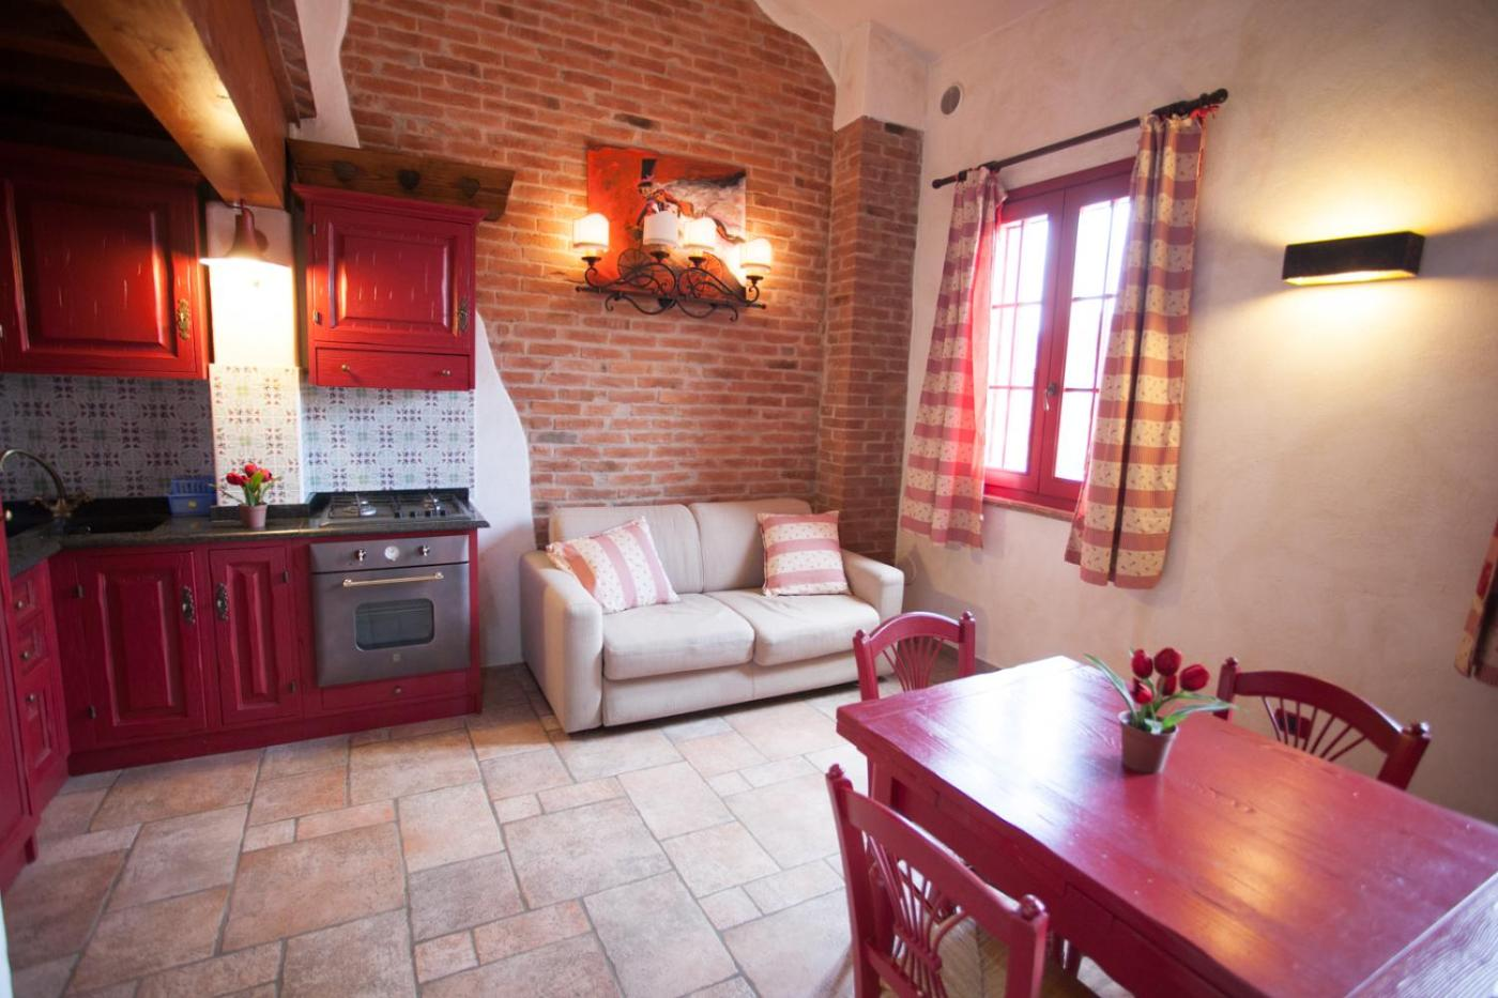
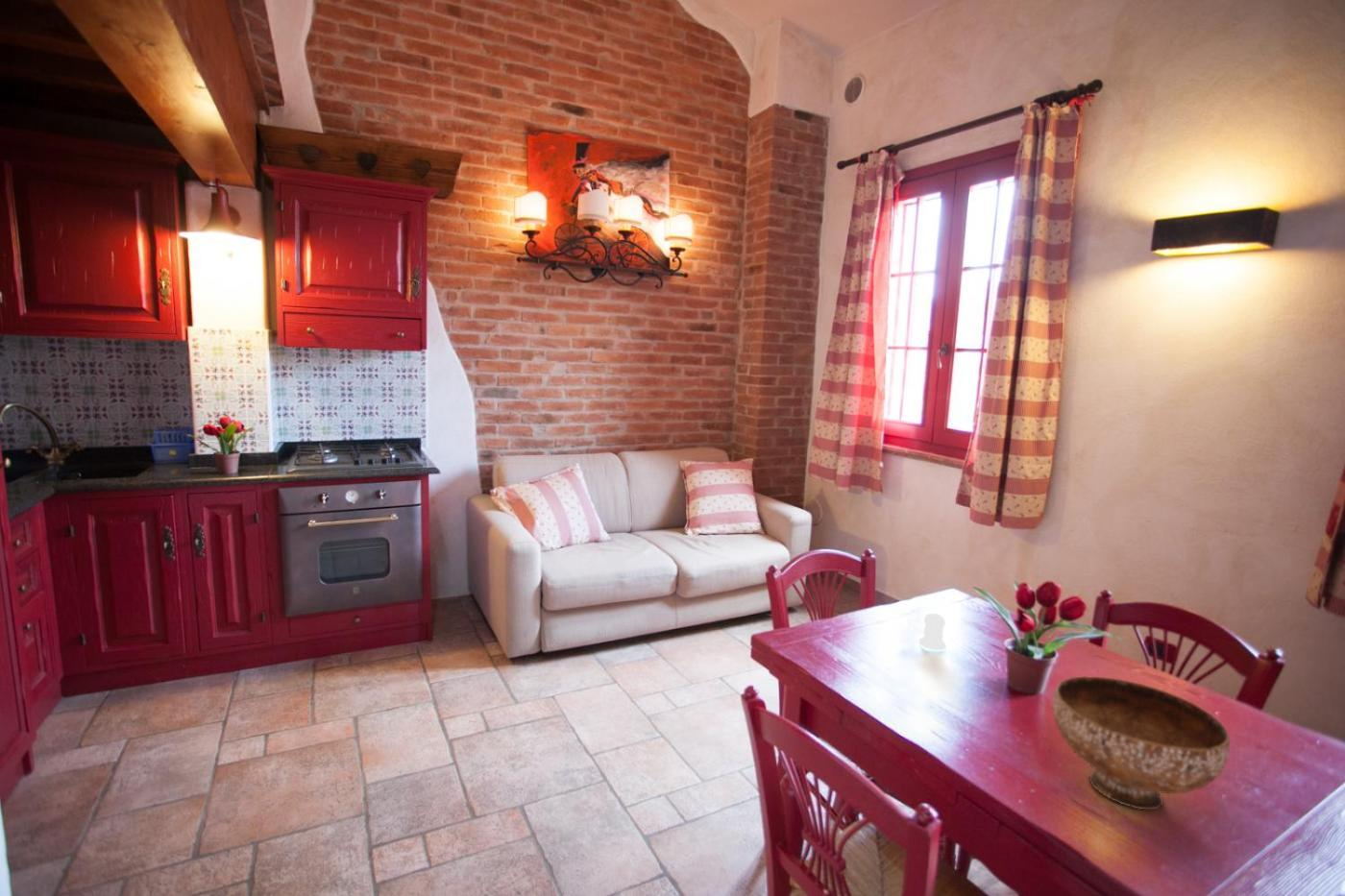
+ salt shaker (933, 629)
+ bowl (1132, 749)
